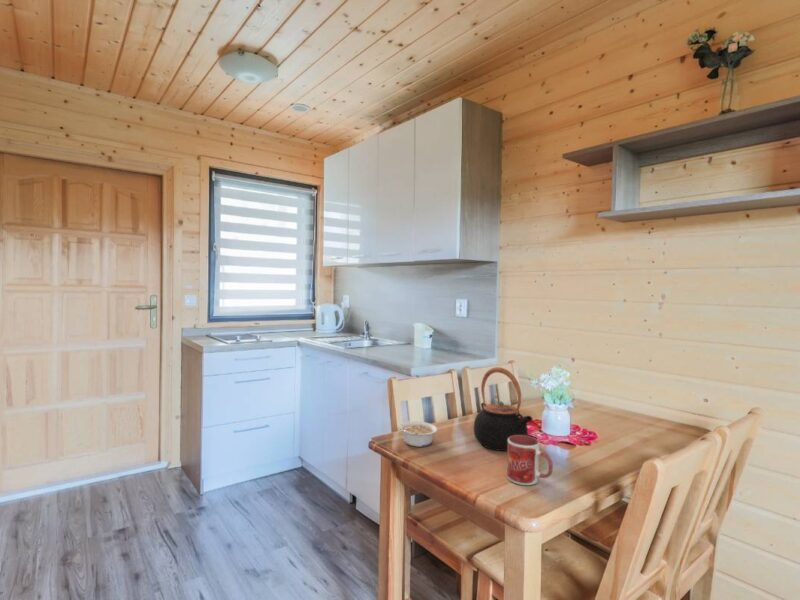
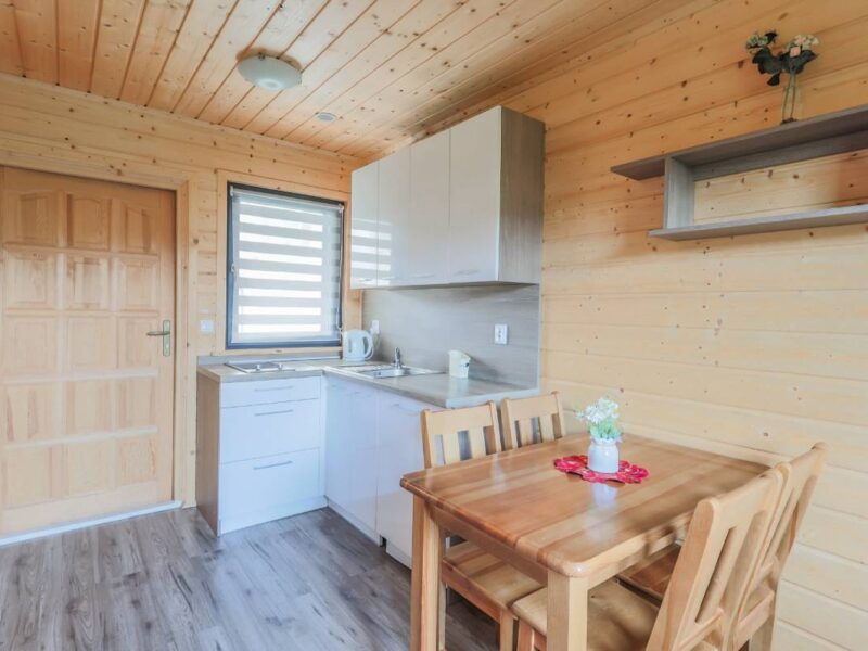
- mug (529, 461)
- legume (418, 433)
- teapot (504, 407)
